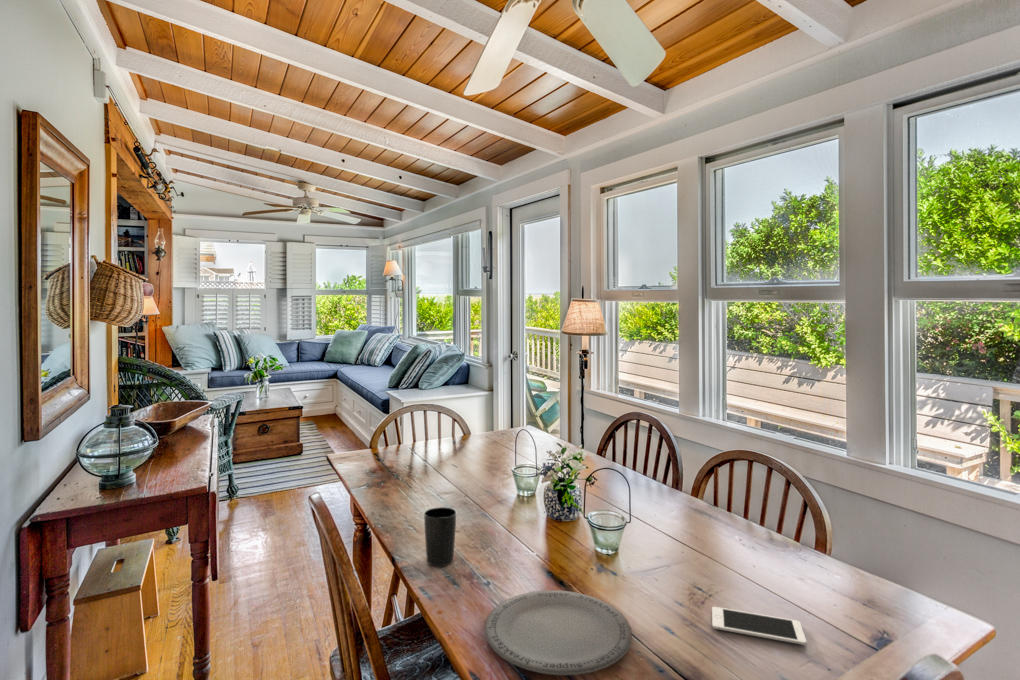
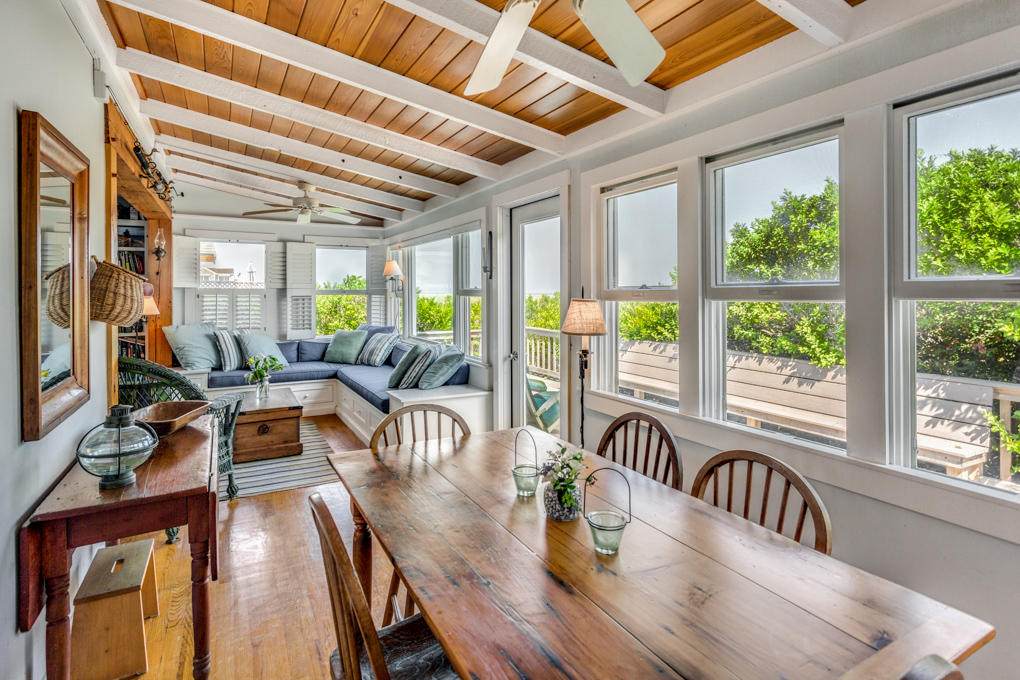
- cell phone (756, 624)
- plate (557, 629)
- cup (440, 536)
